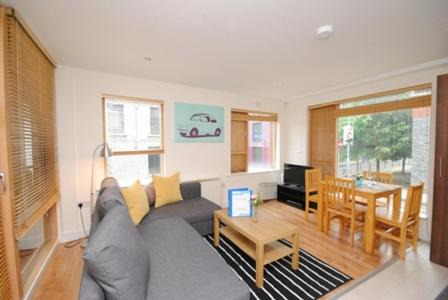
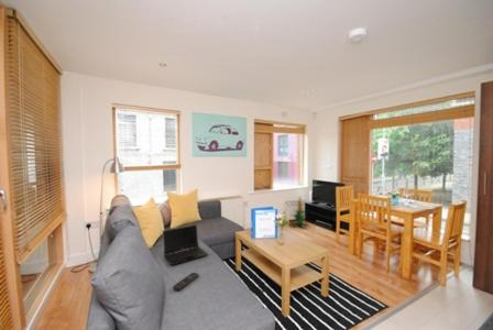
+ laptop computer (185, 243)
+ indoor plant (299, 210)
+ remote control (186, 280)
